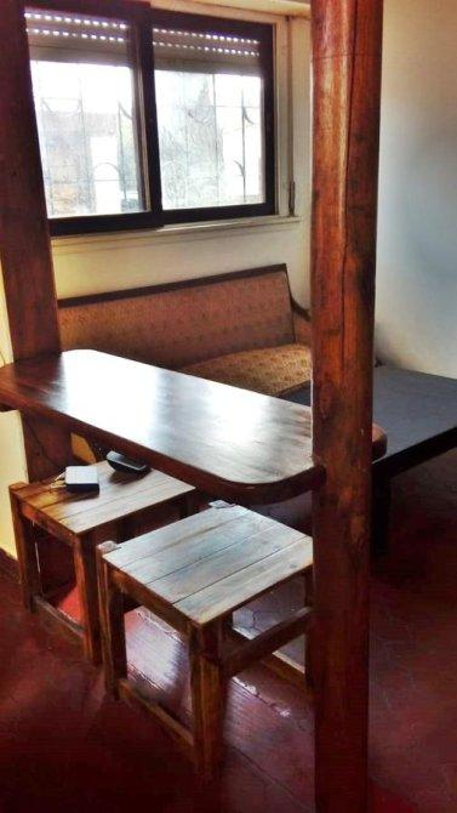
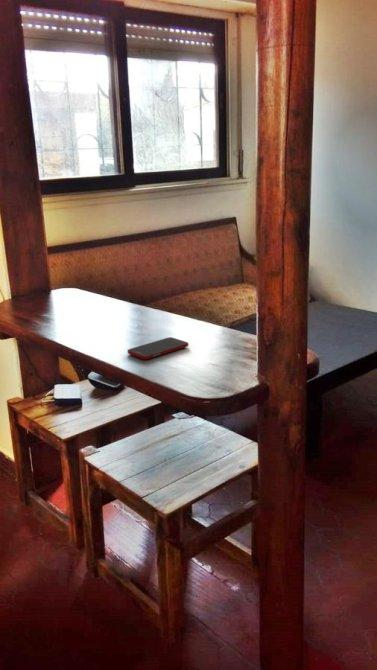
+ cell phone (158, 348)
